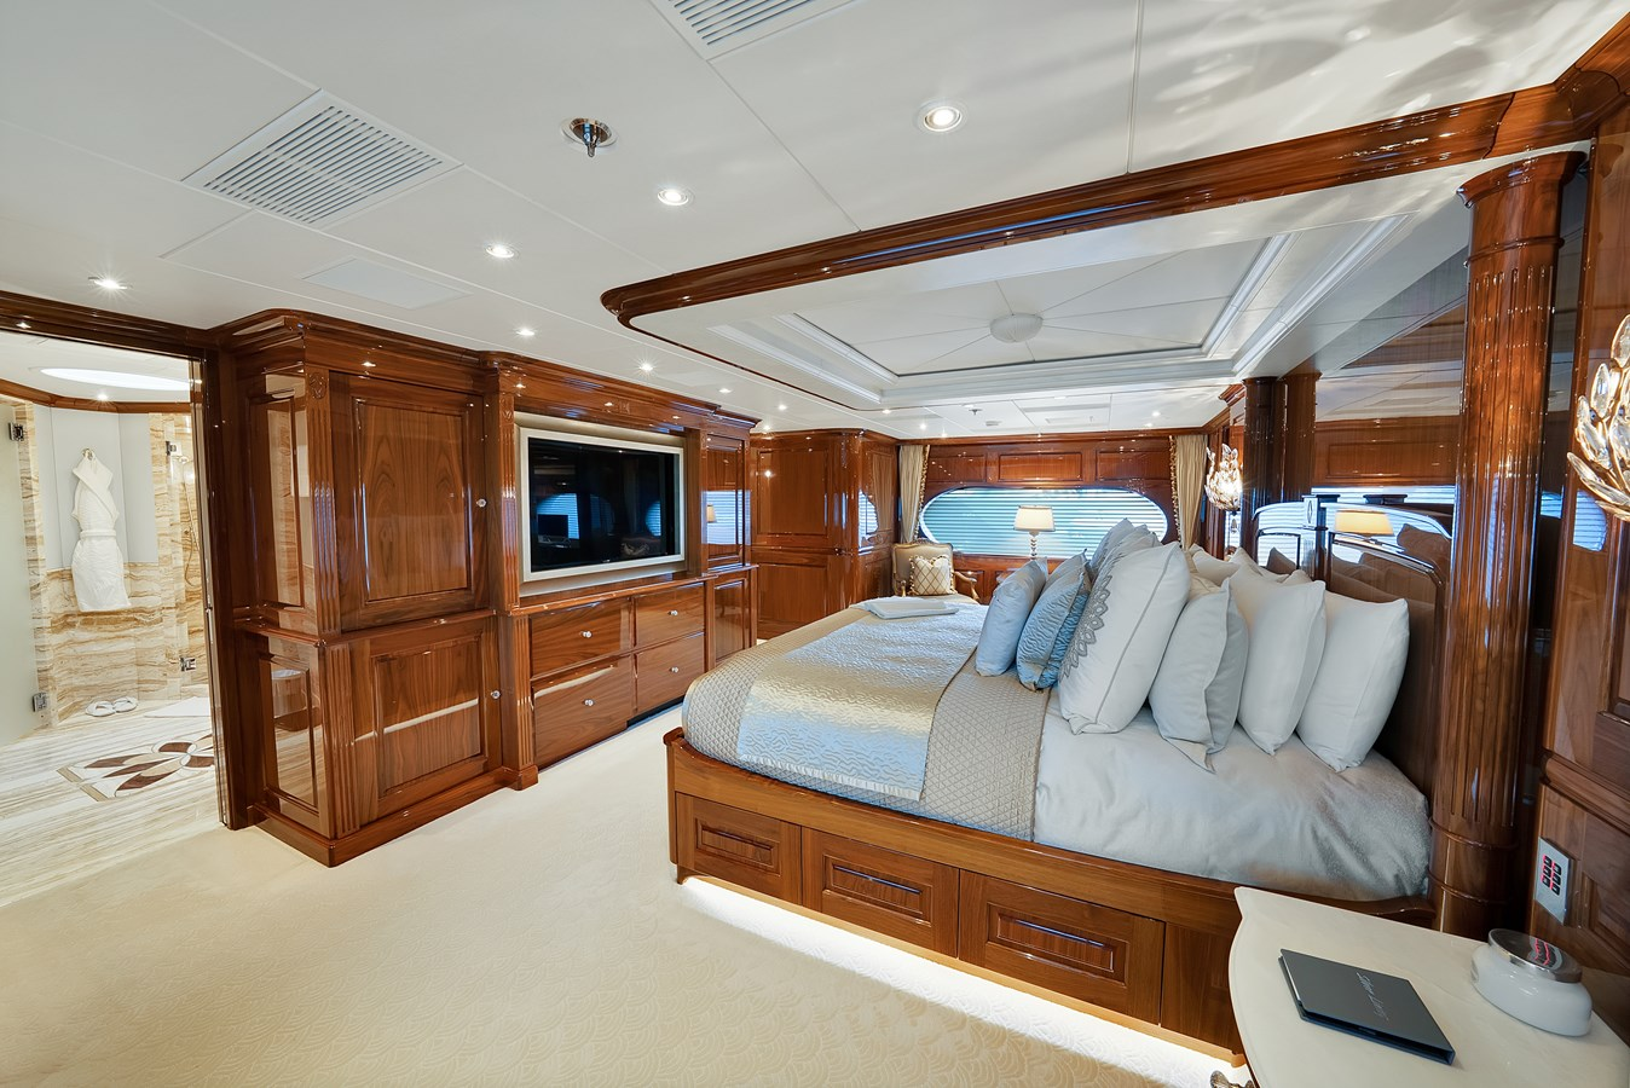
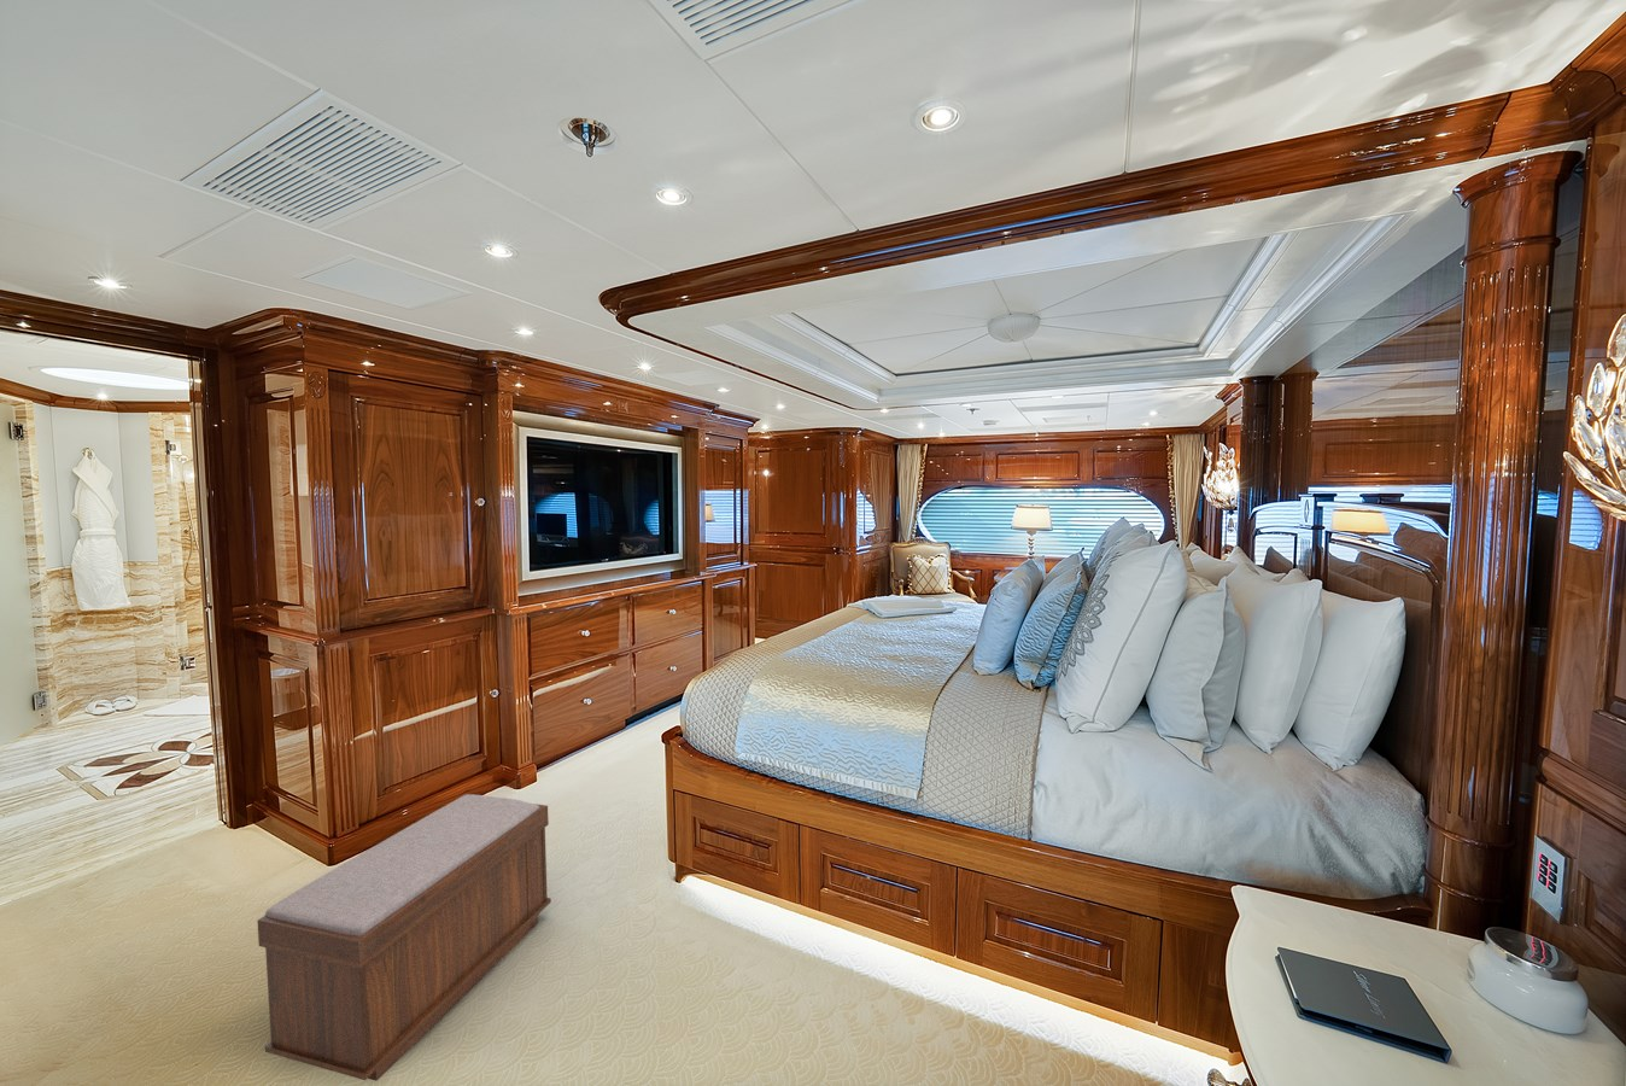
+ bench (426, 913)
